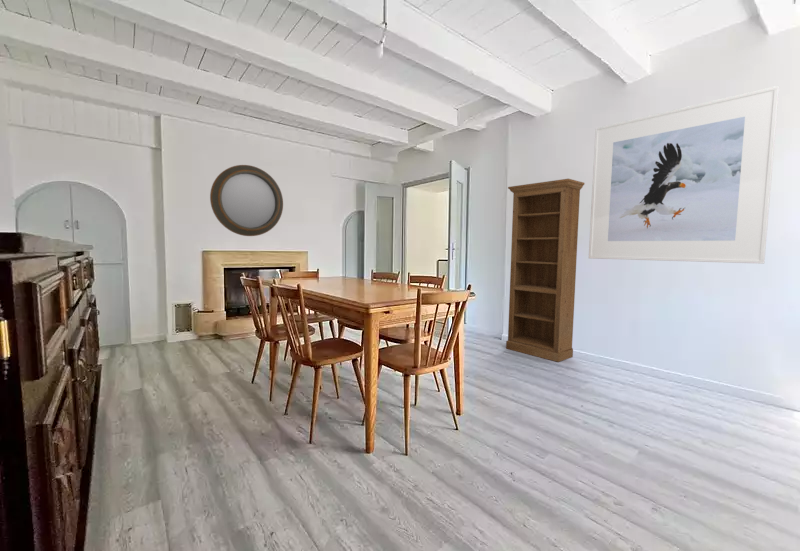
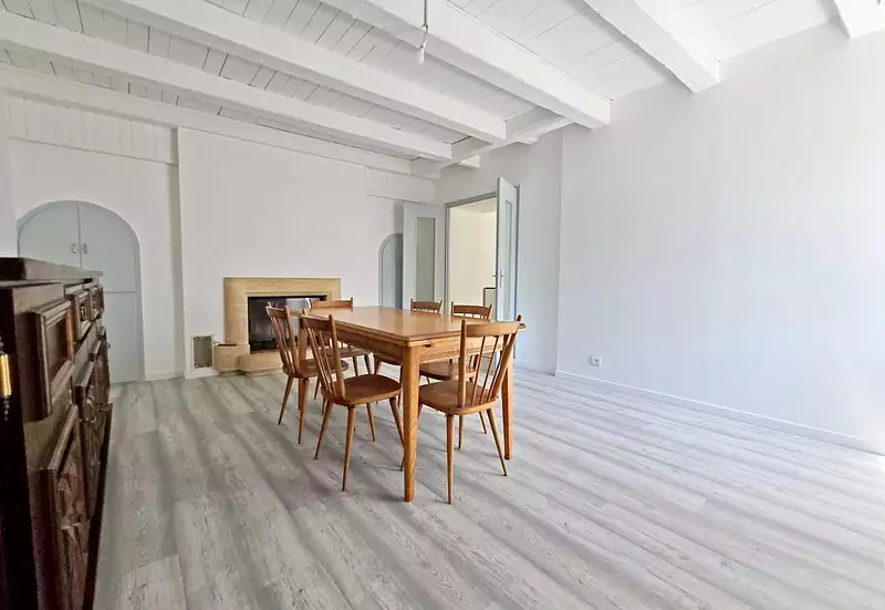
- bookshelf (541, 270)
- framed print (668, 186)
- home mirror (249, 200)
